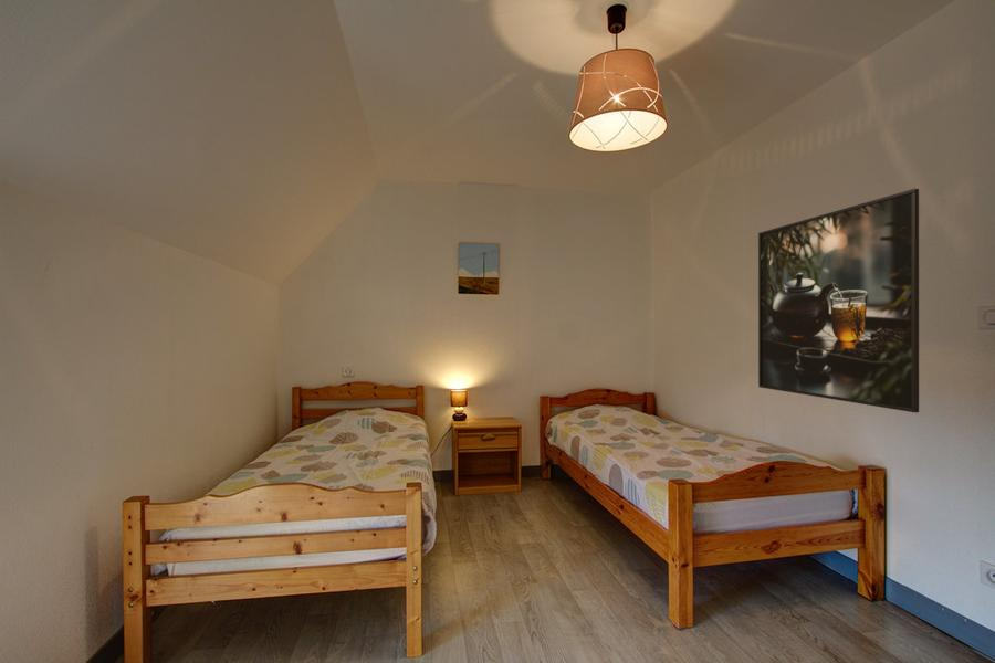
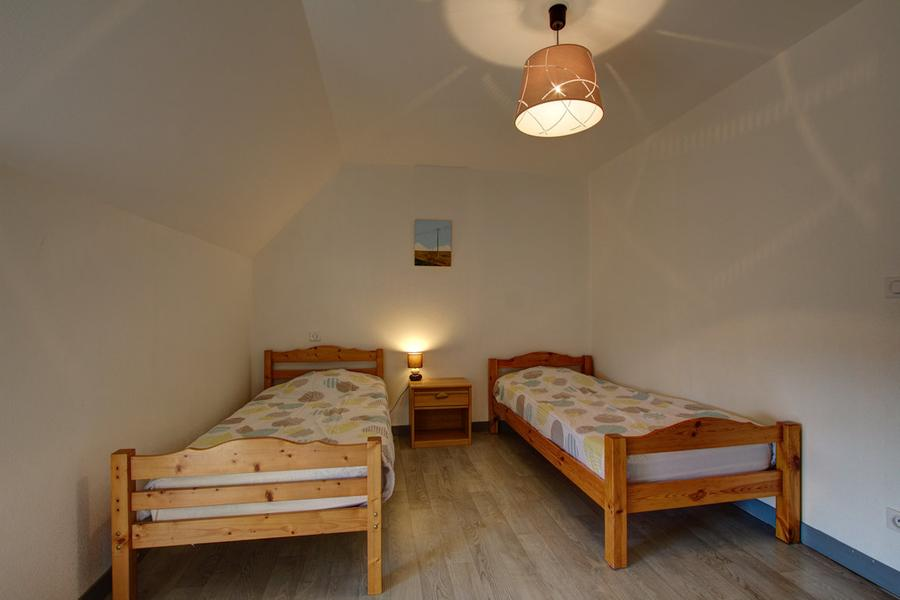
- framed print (824, 306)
